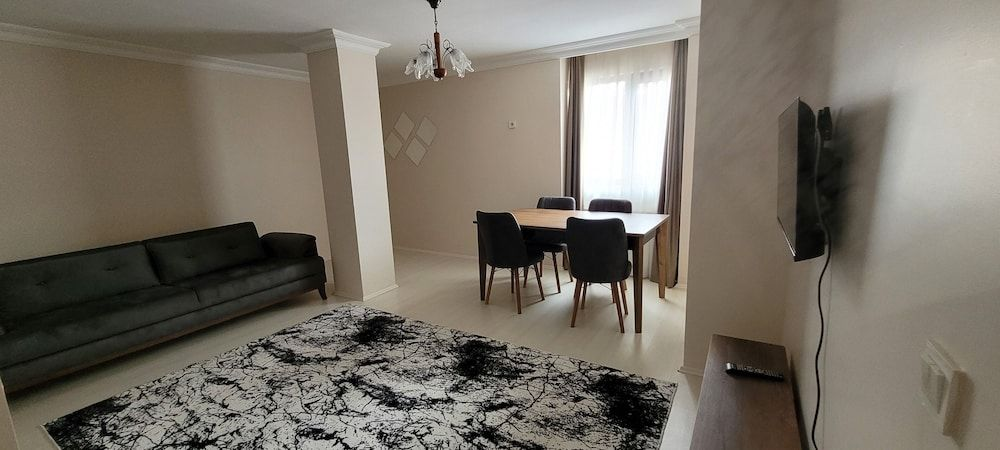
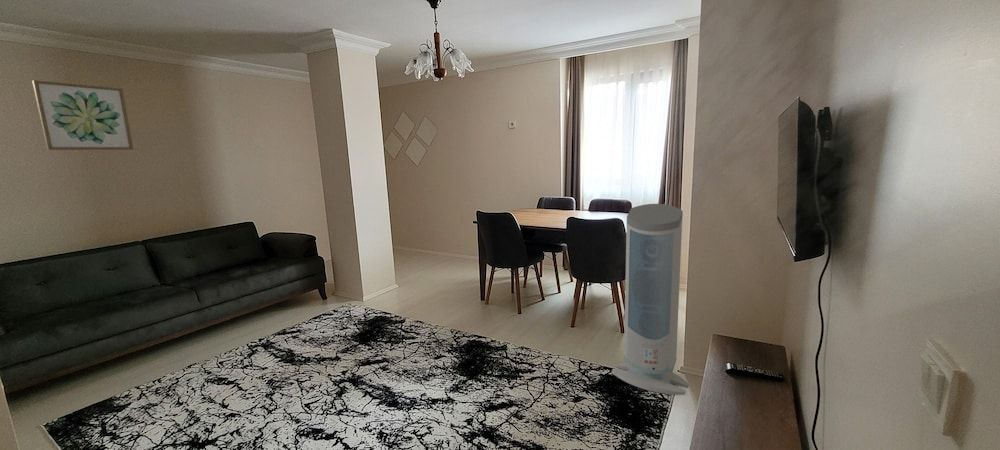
+ wall art (86, 117)
+ air purifier (651, 295)
